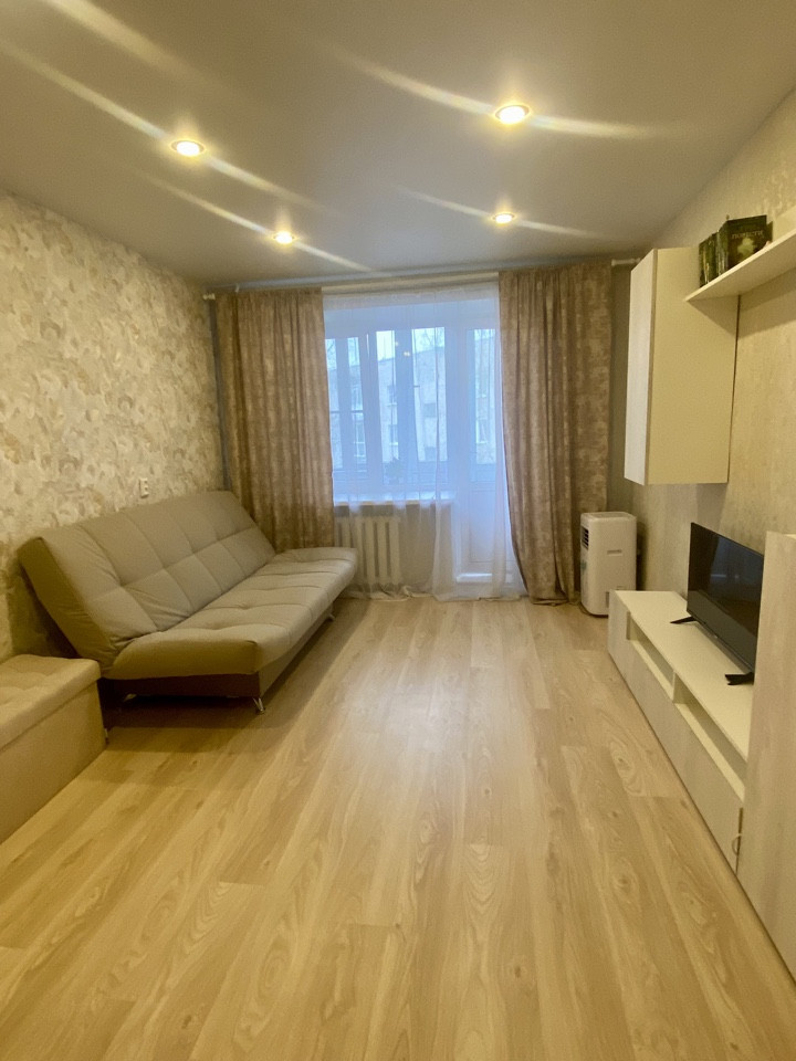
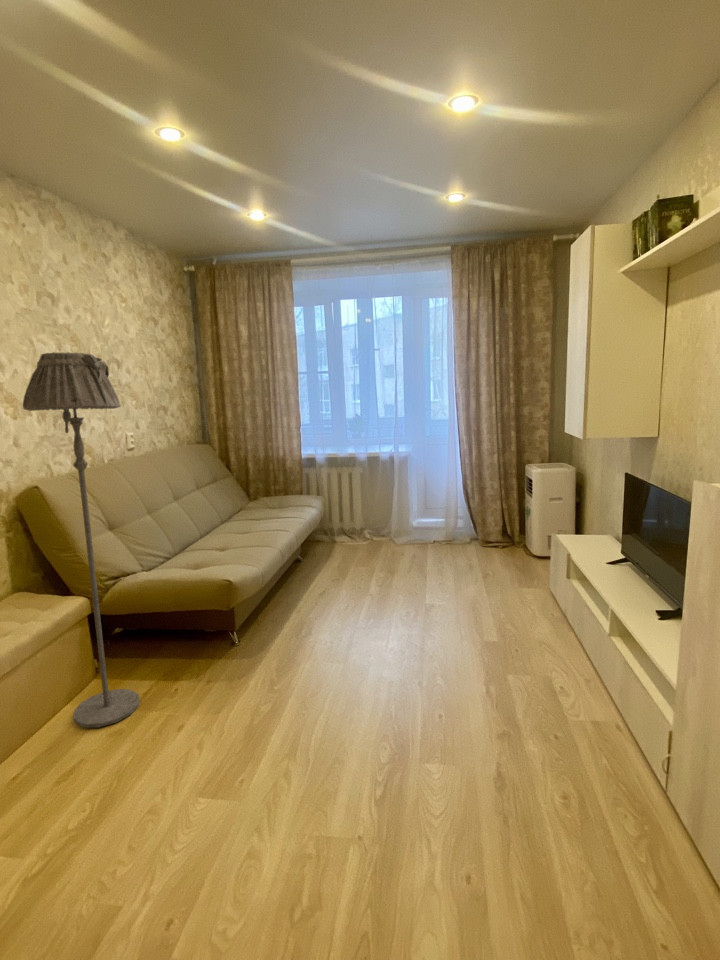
+ floor lamp (88, 541)
